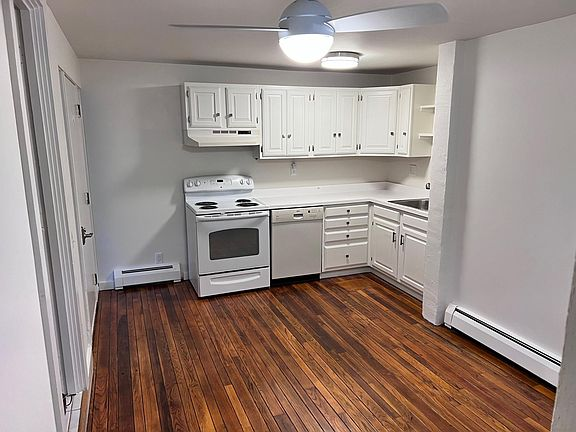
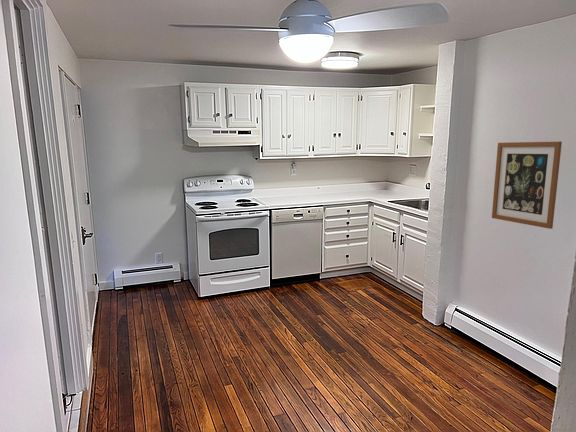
+ wall art (523, 183)
